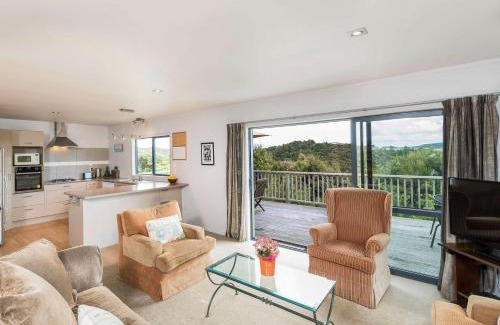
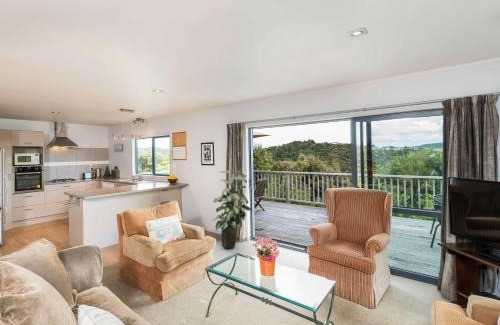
+ indoor plant (230, 208)
